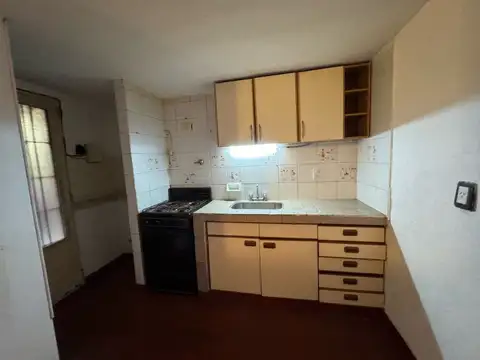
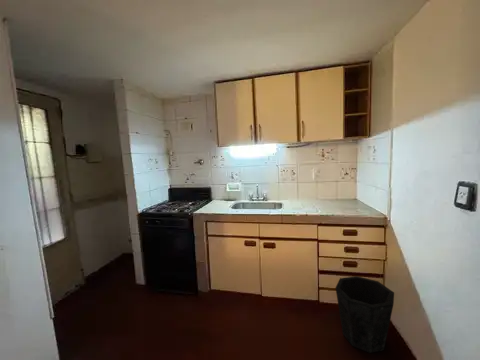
+ waste bin (363, 313)
